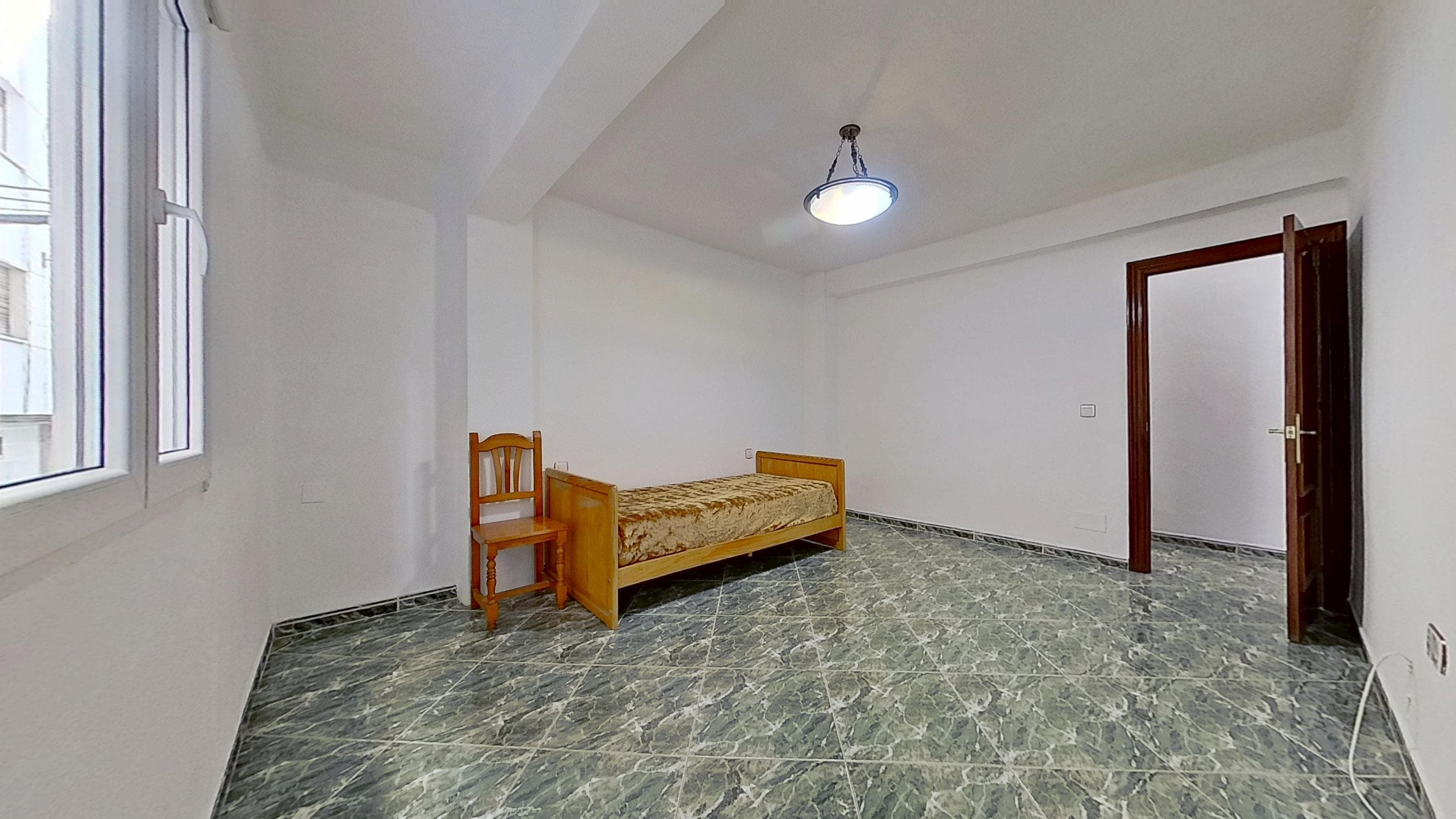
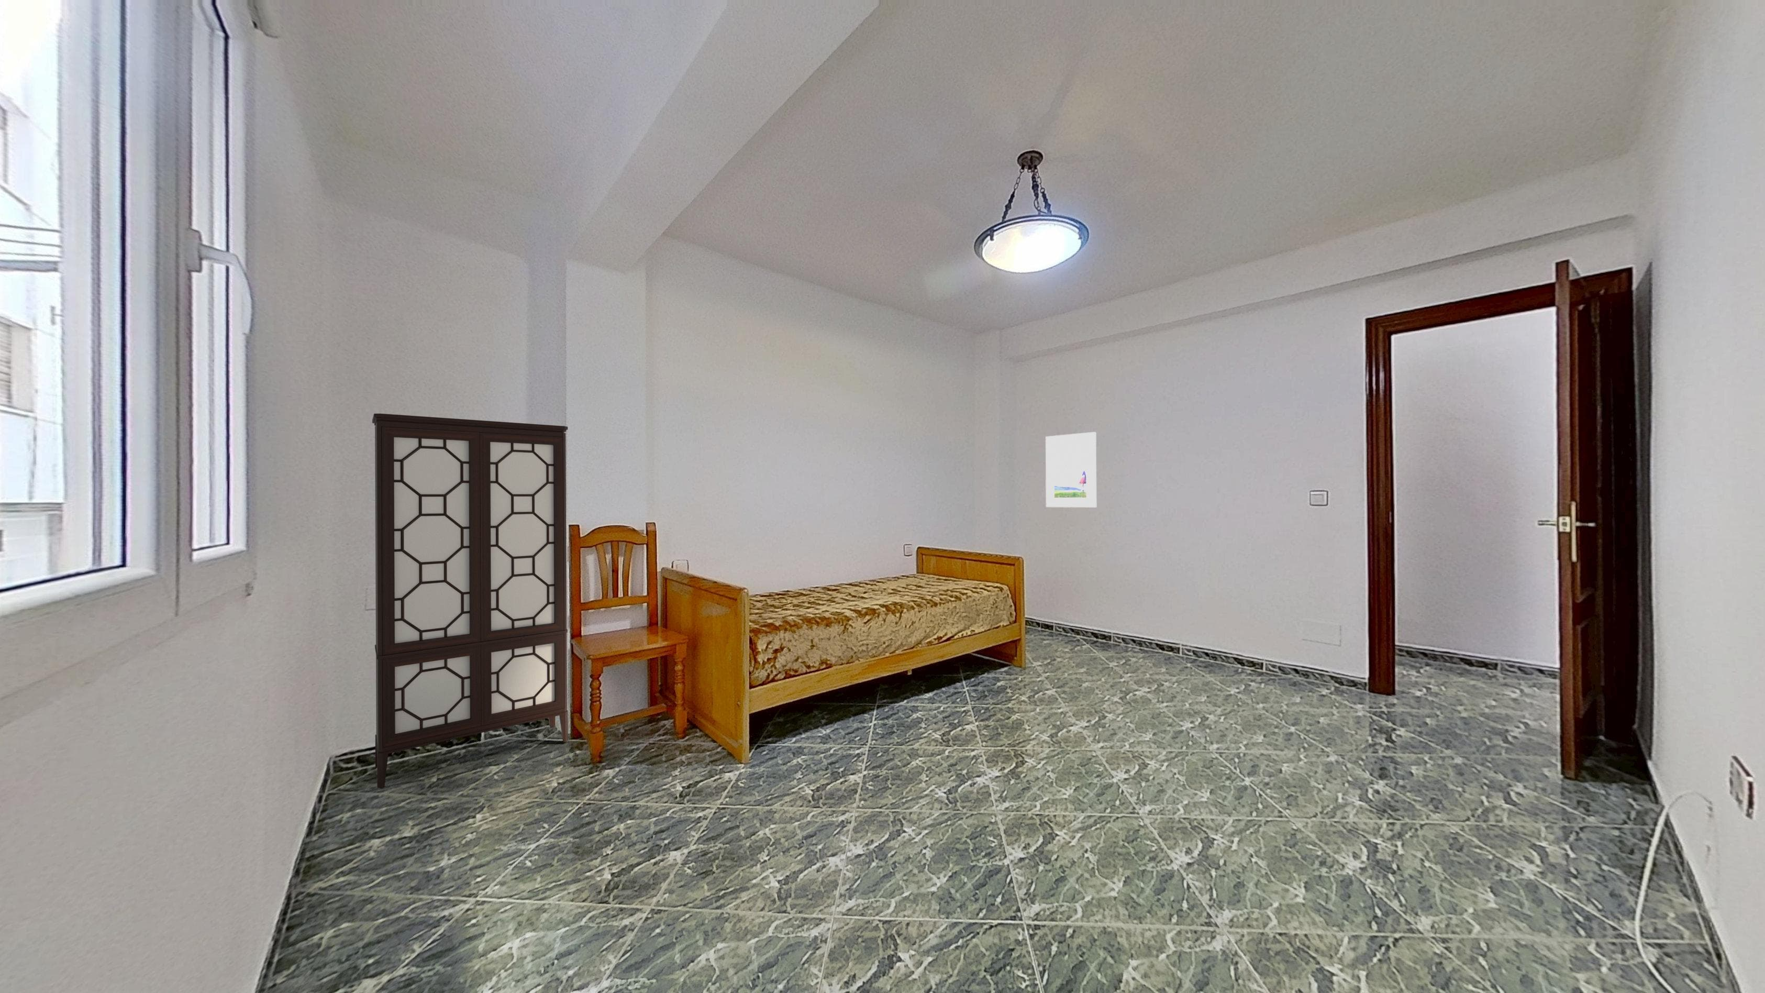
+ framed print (1070, 470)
+ display cabinet (475, 588)
